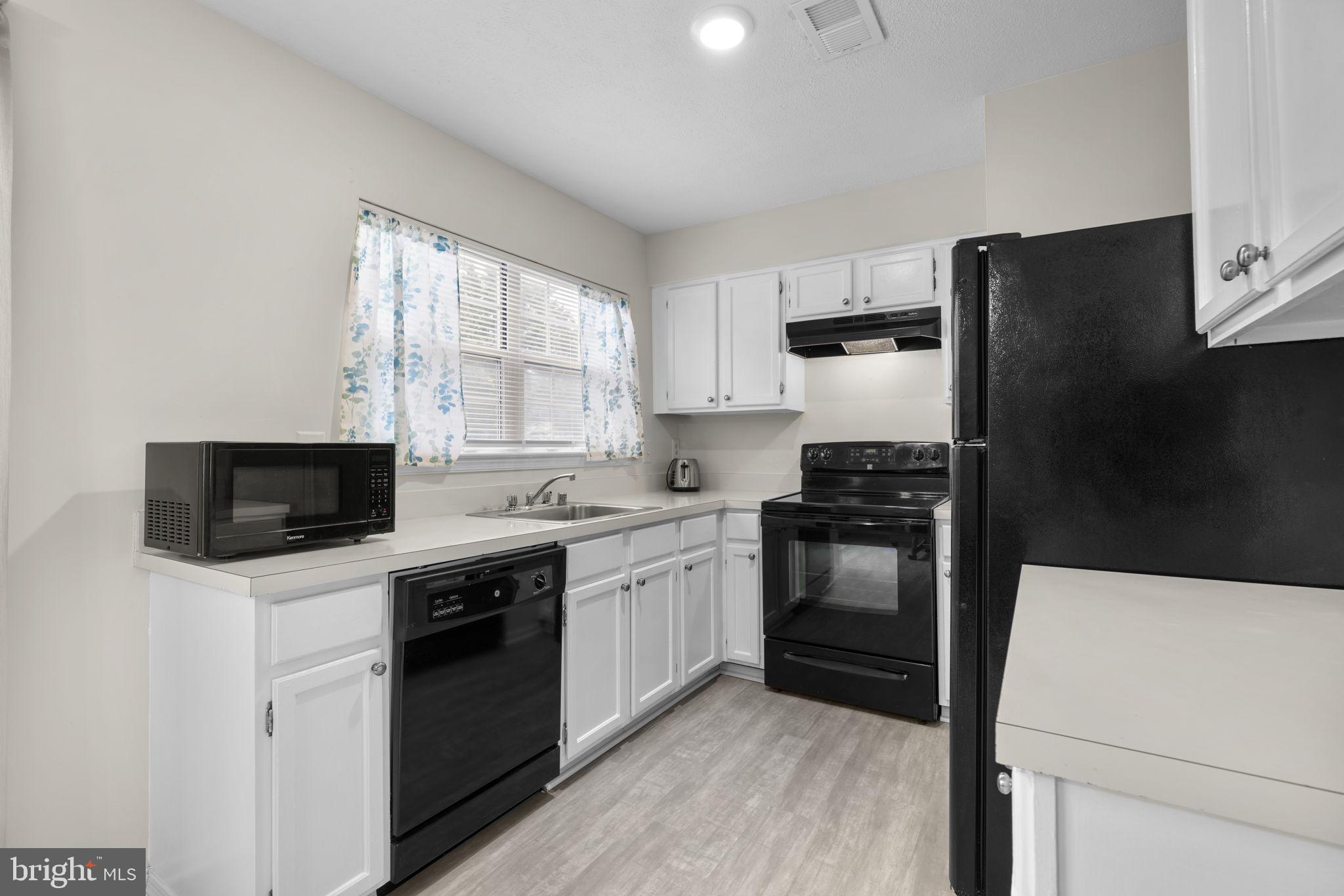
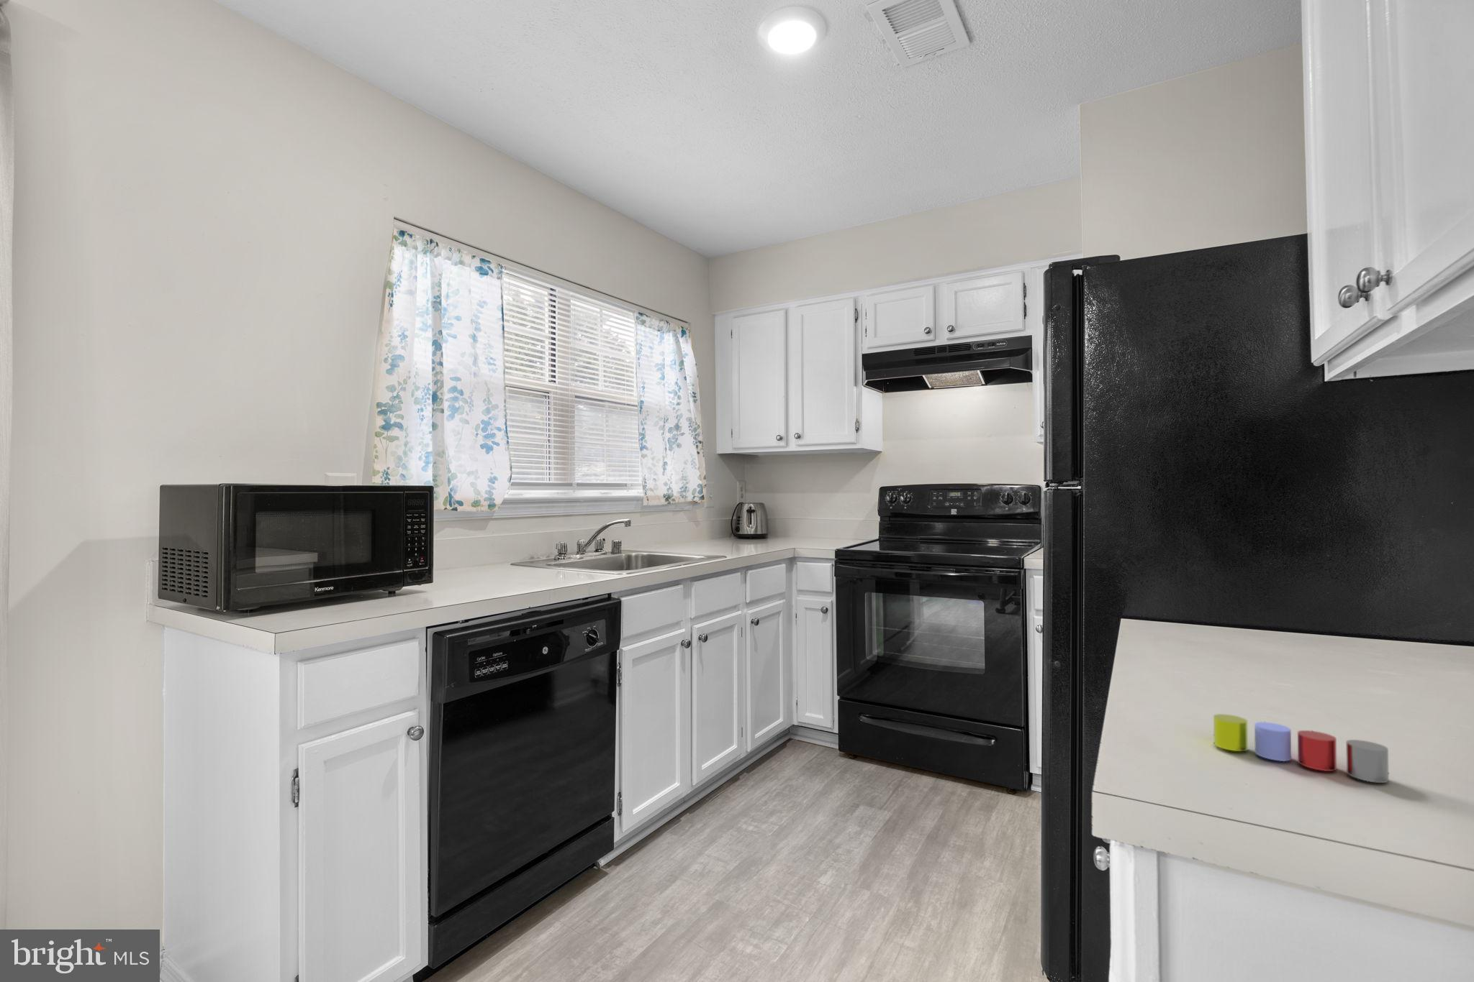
+ cup (1297, 745)
